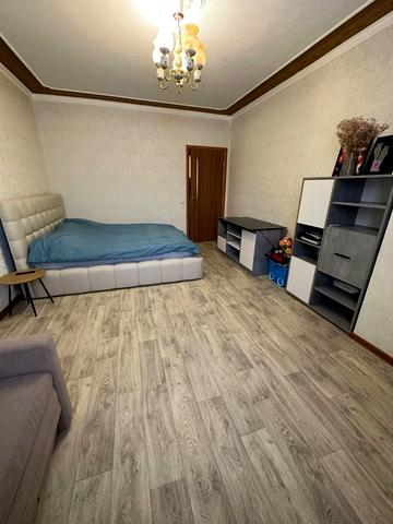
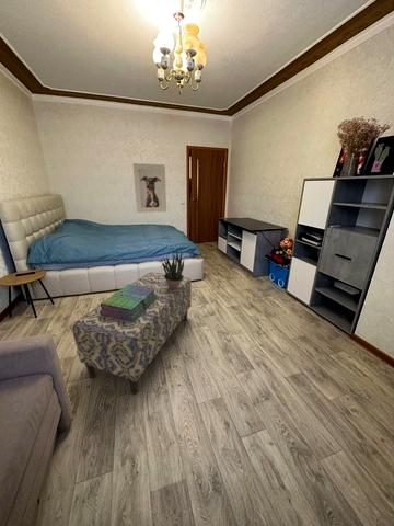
+ potted plant (170, 270)
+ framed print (150, 188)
+ stack of books (129, 300)
+ bench (144, 320)
